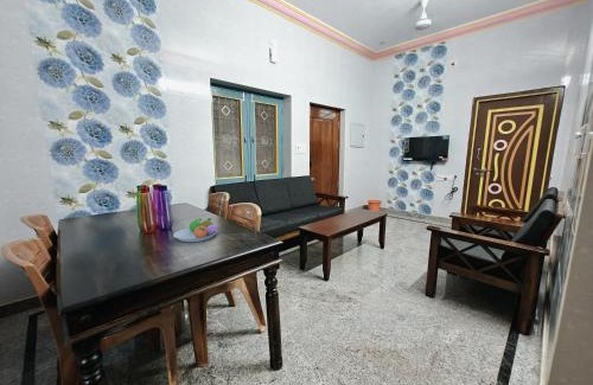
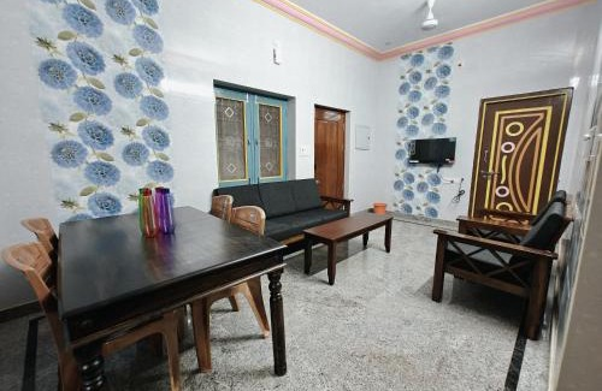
- fruit bowl (197, 227)
